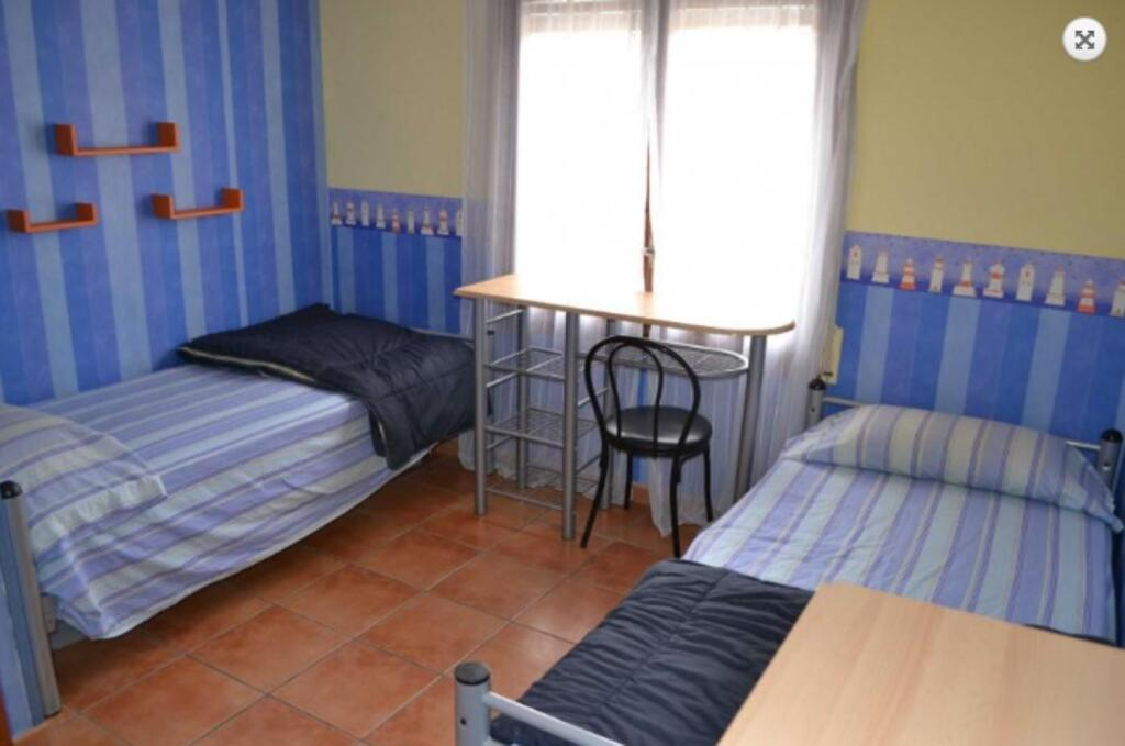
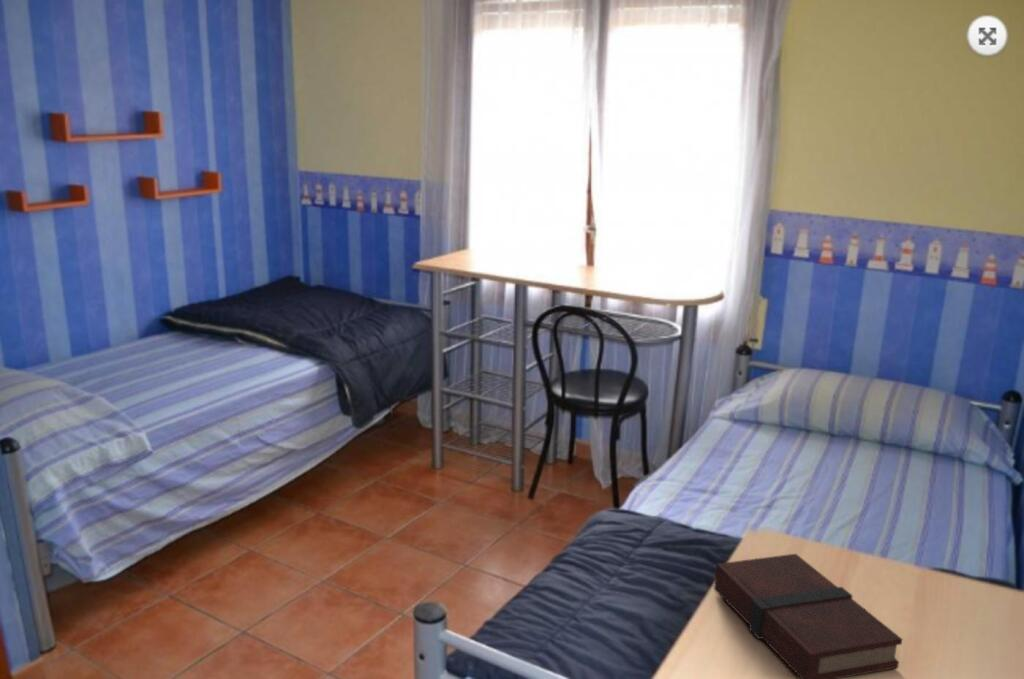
+ book (801, 612)
